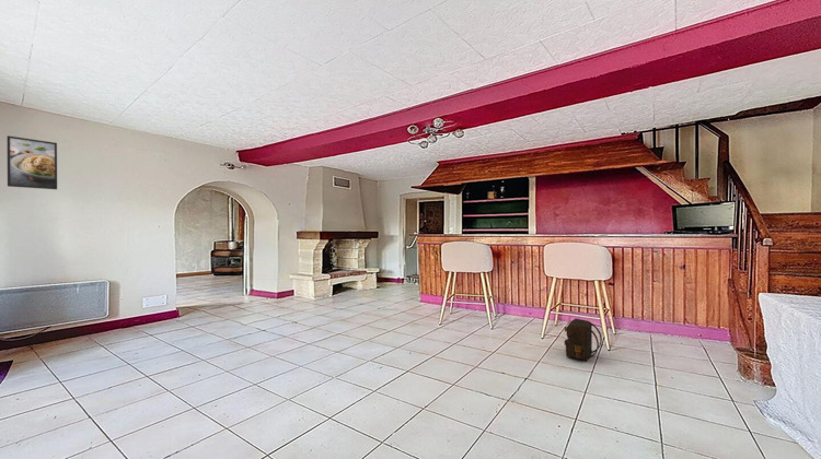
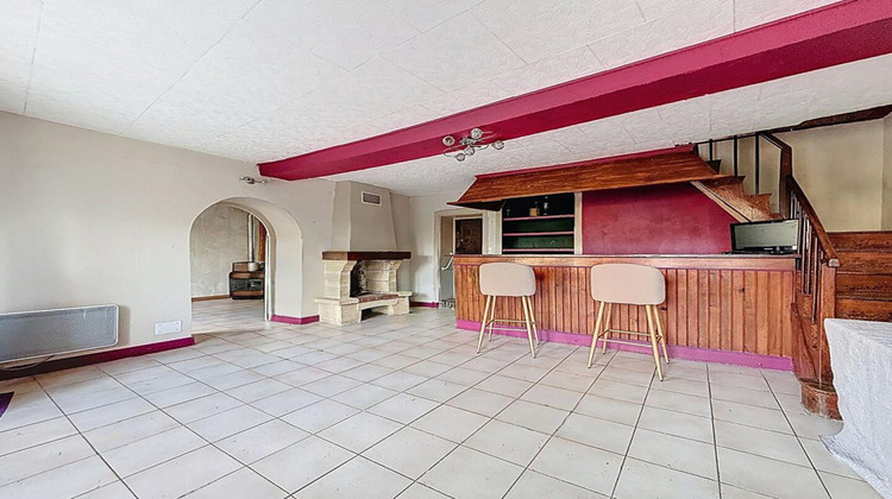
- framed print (33, 163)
- backpack (582, 339)
